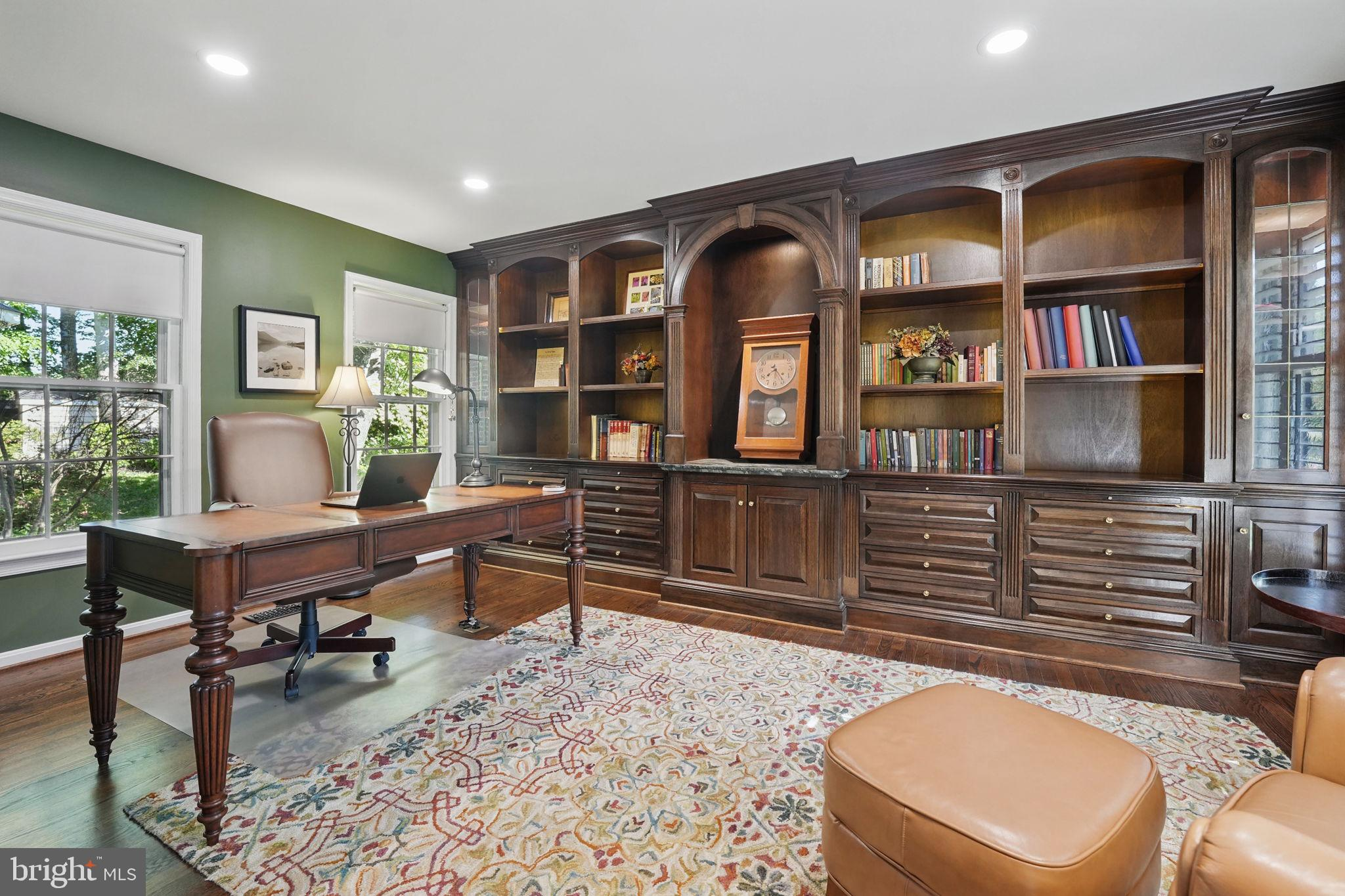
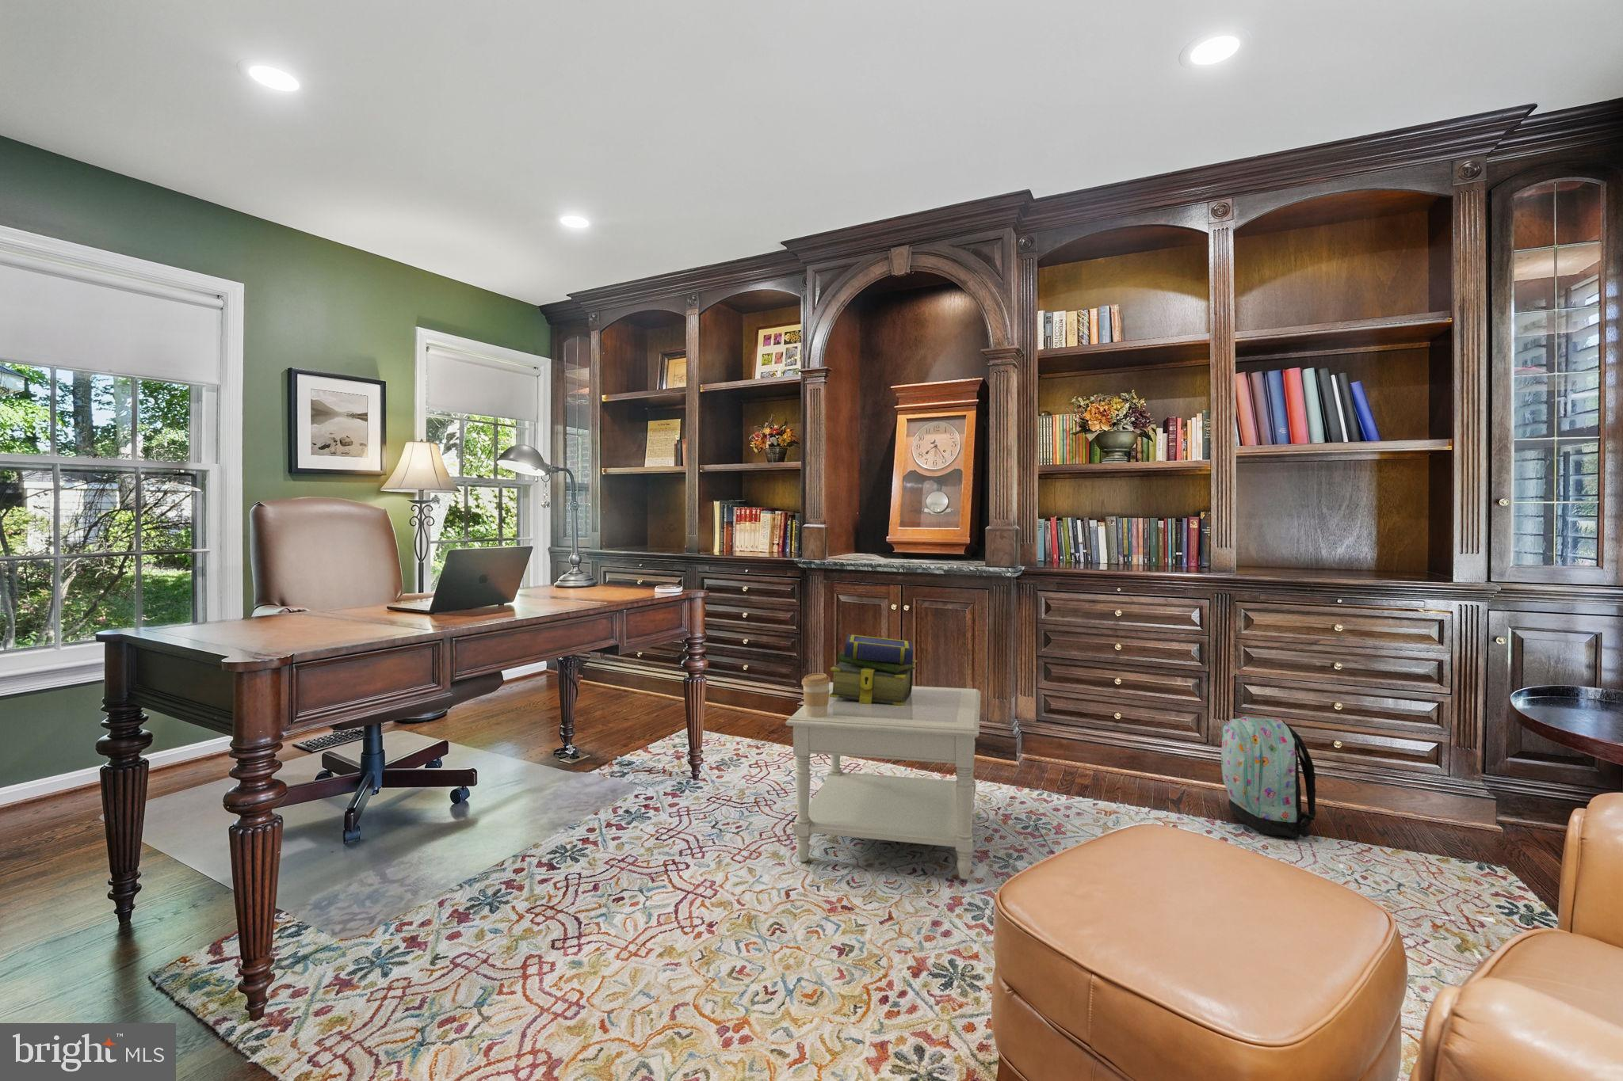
+ side table (892, 776)
+ coffee cup (816, 694)
+ stack of books (876, 666)
+ backpack (1262, 771)
